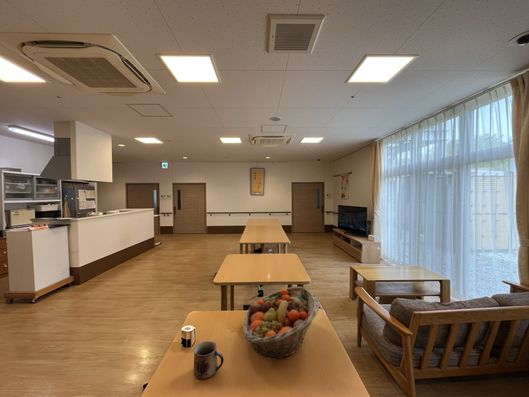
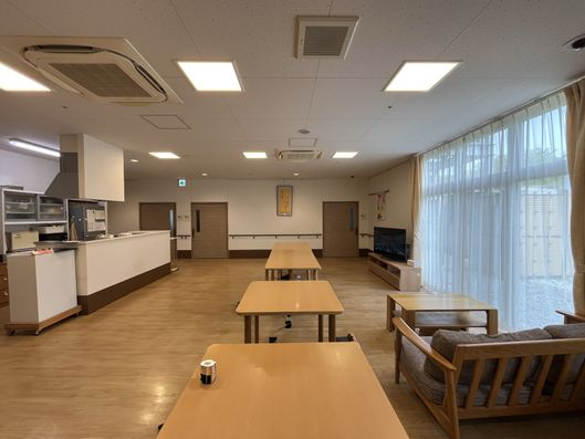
- fruit basket (280, 317)
- mug (207, 359)
